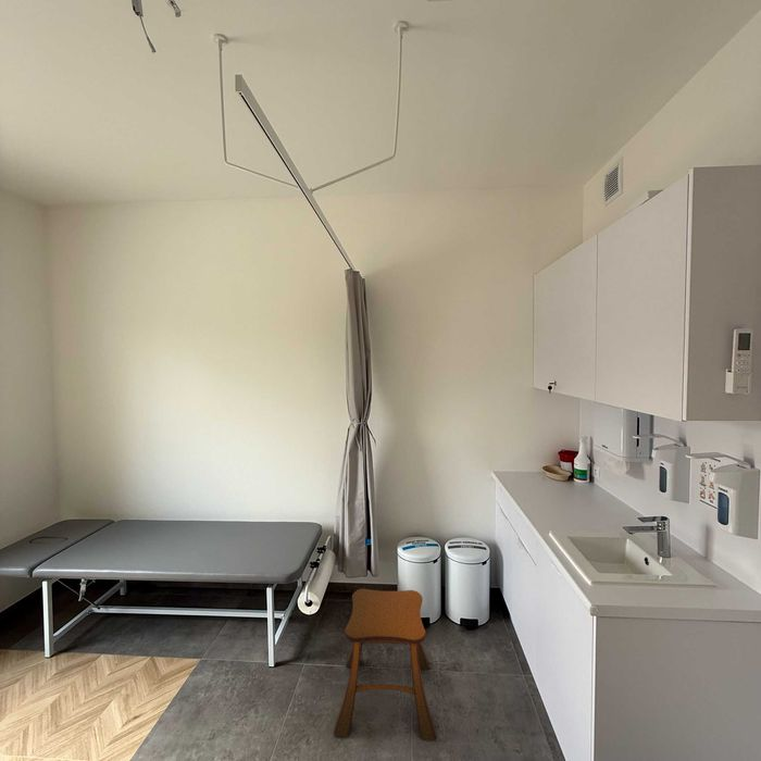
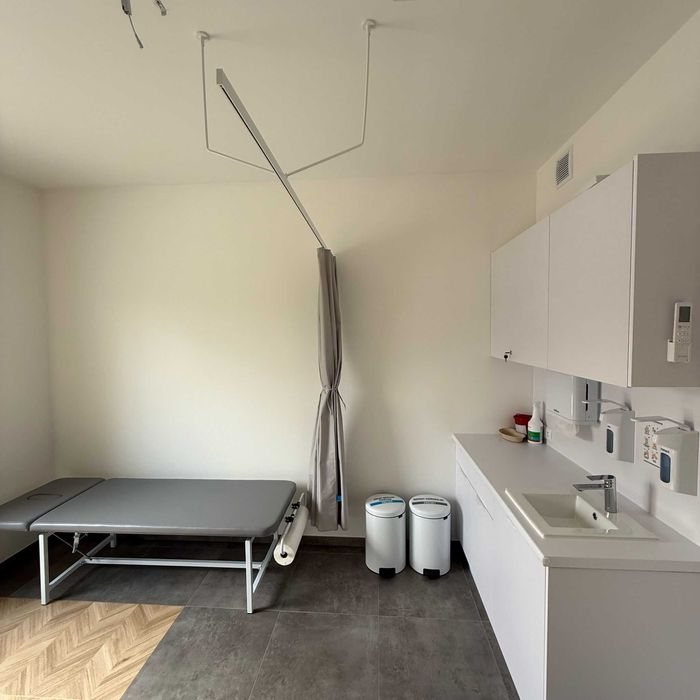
- stool (386, 643)
